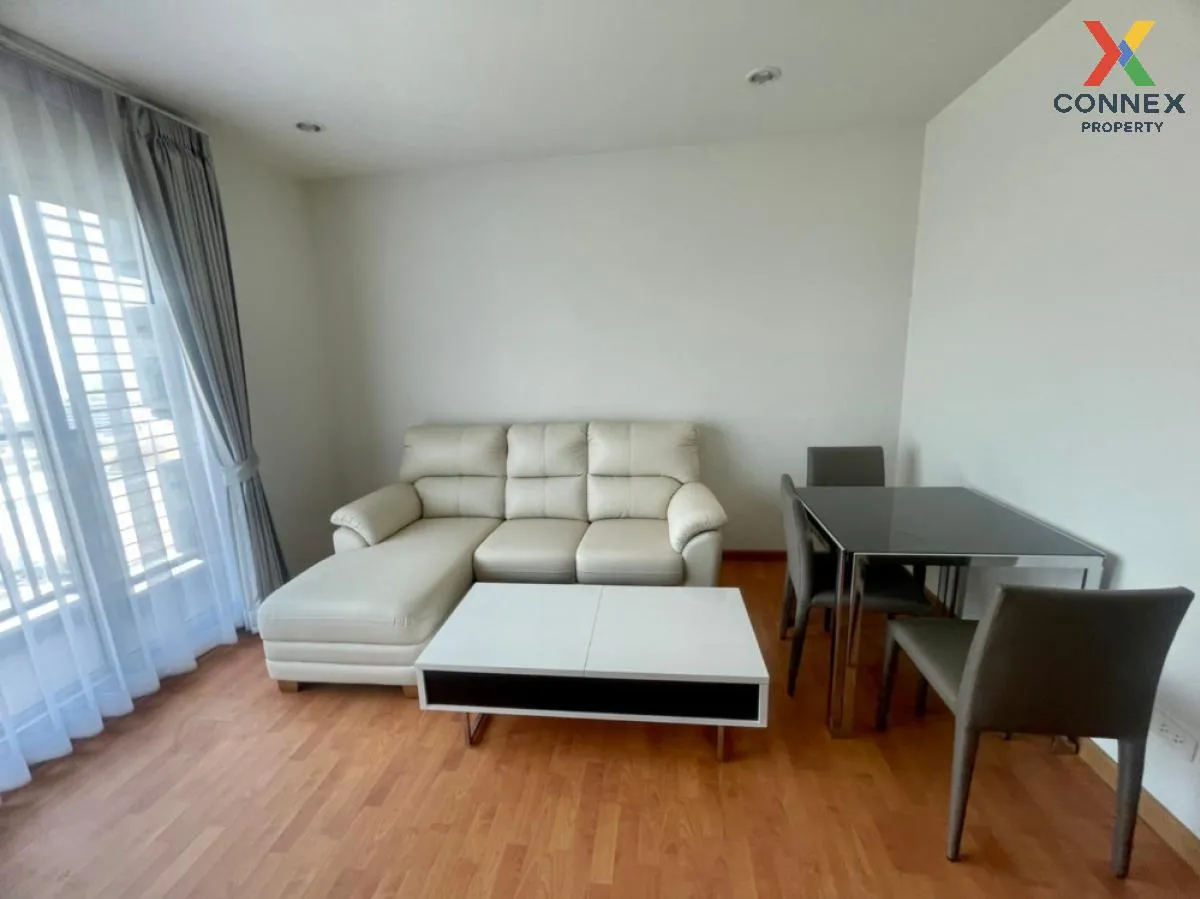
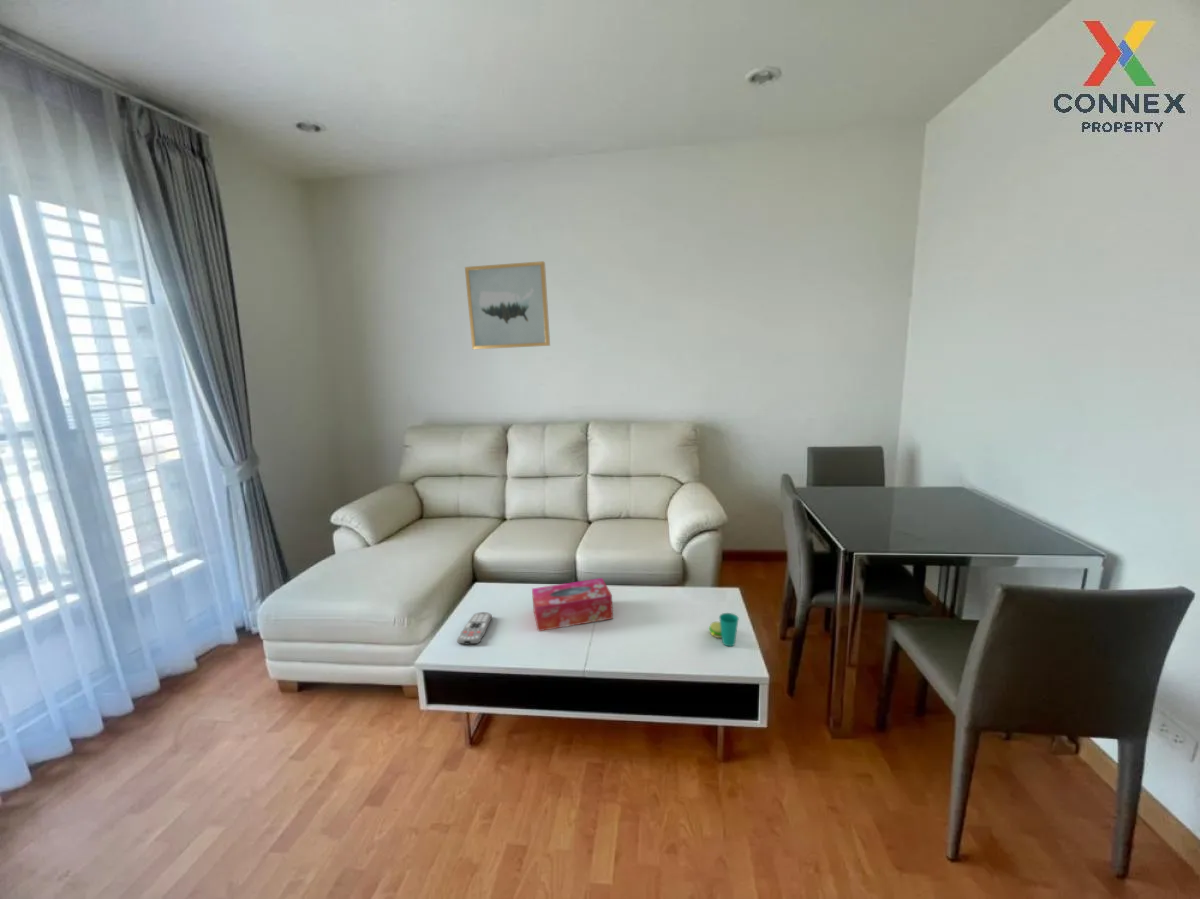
+ cup (723, 626)
+ tissue box (571, 603)
+ remote control (476, 627)
+ wall art (507, 306)
